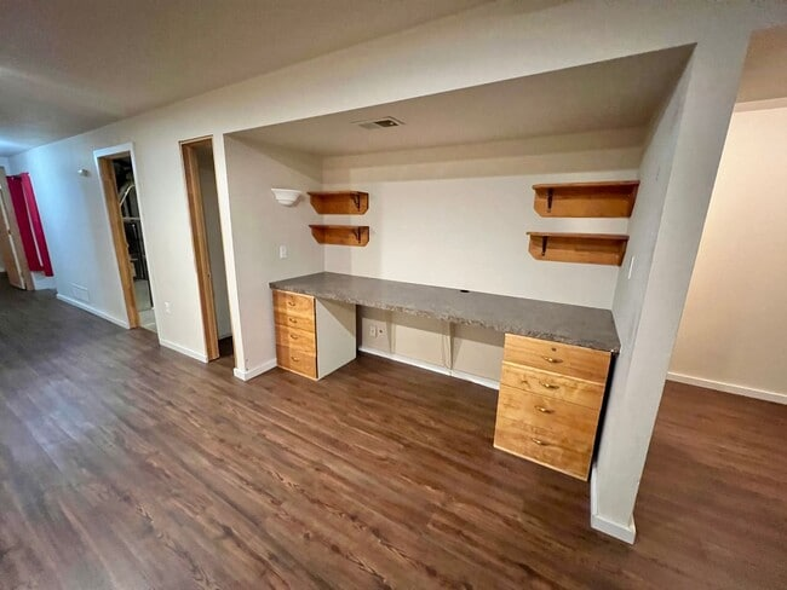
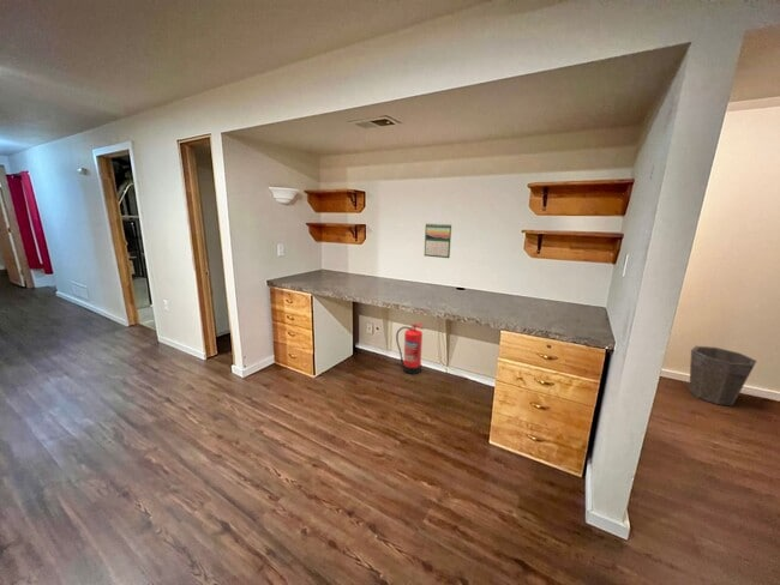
+ calendar (437, 240)
+ waste bin (716, 375)
+ fire extinguisher (408, 344)
